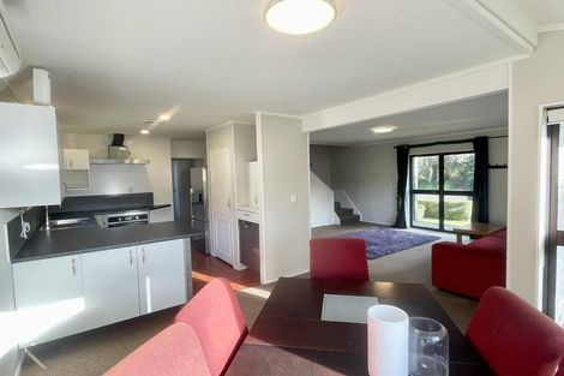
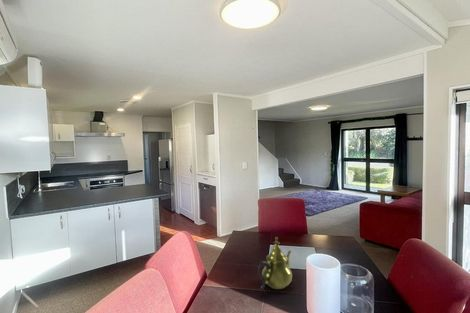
+ teapot (276, 260)
